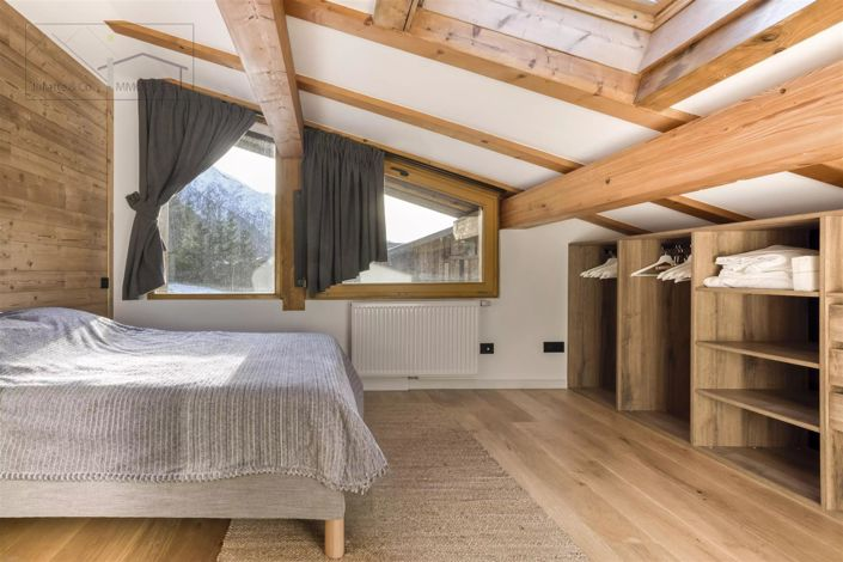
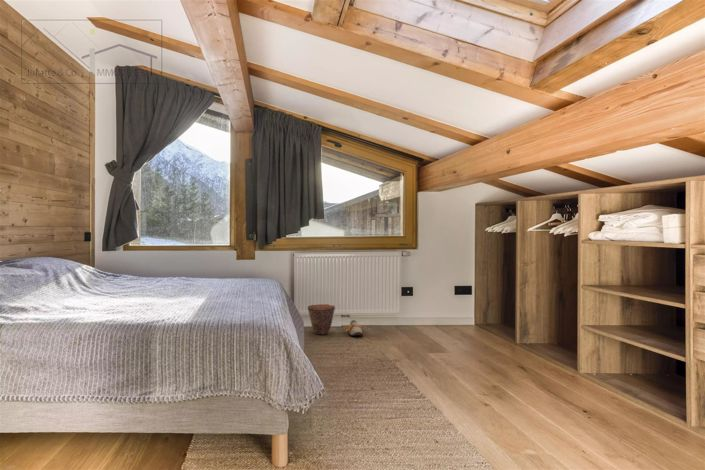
+ shoe (352, 328)
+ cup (321, 319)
